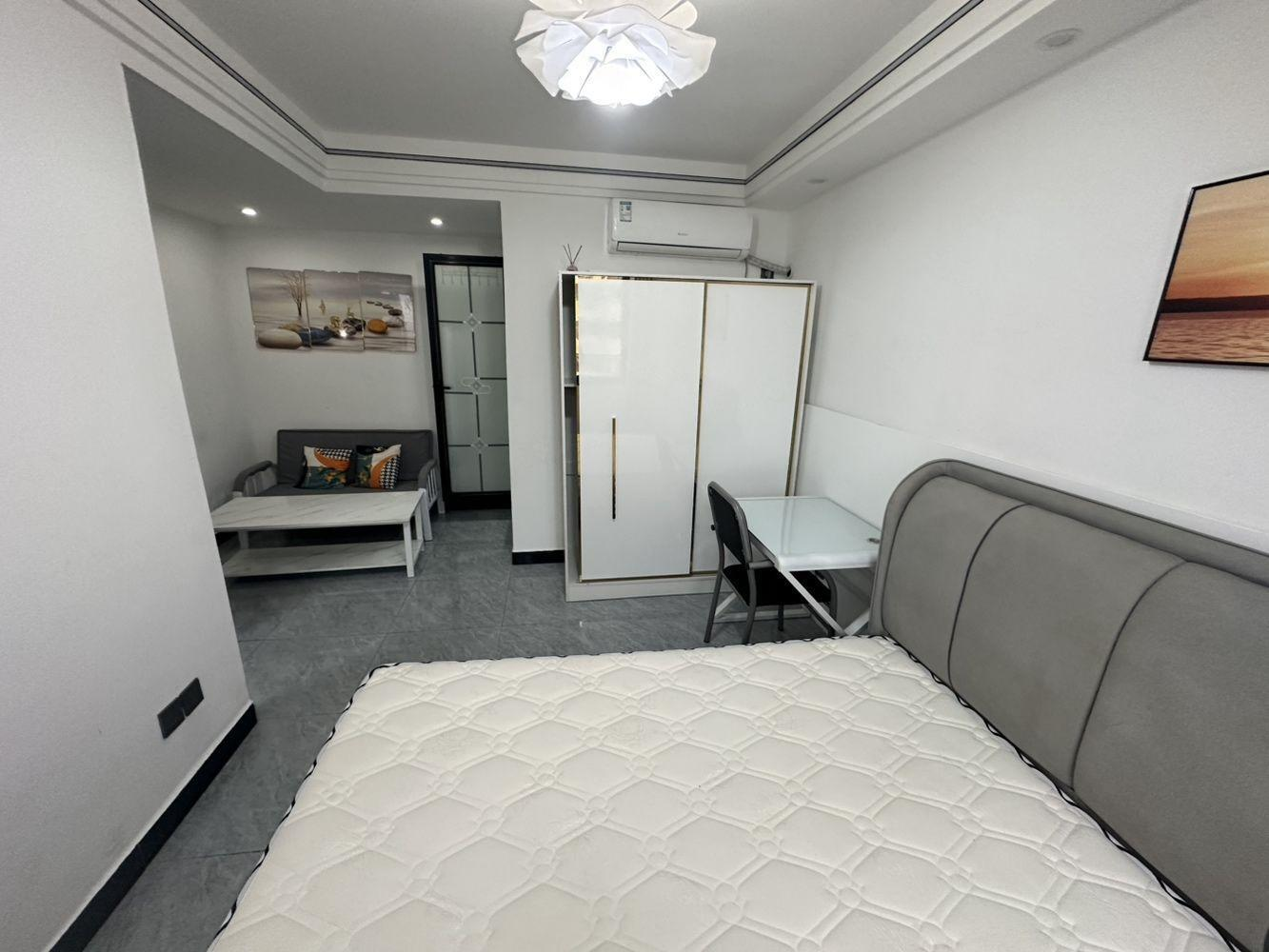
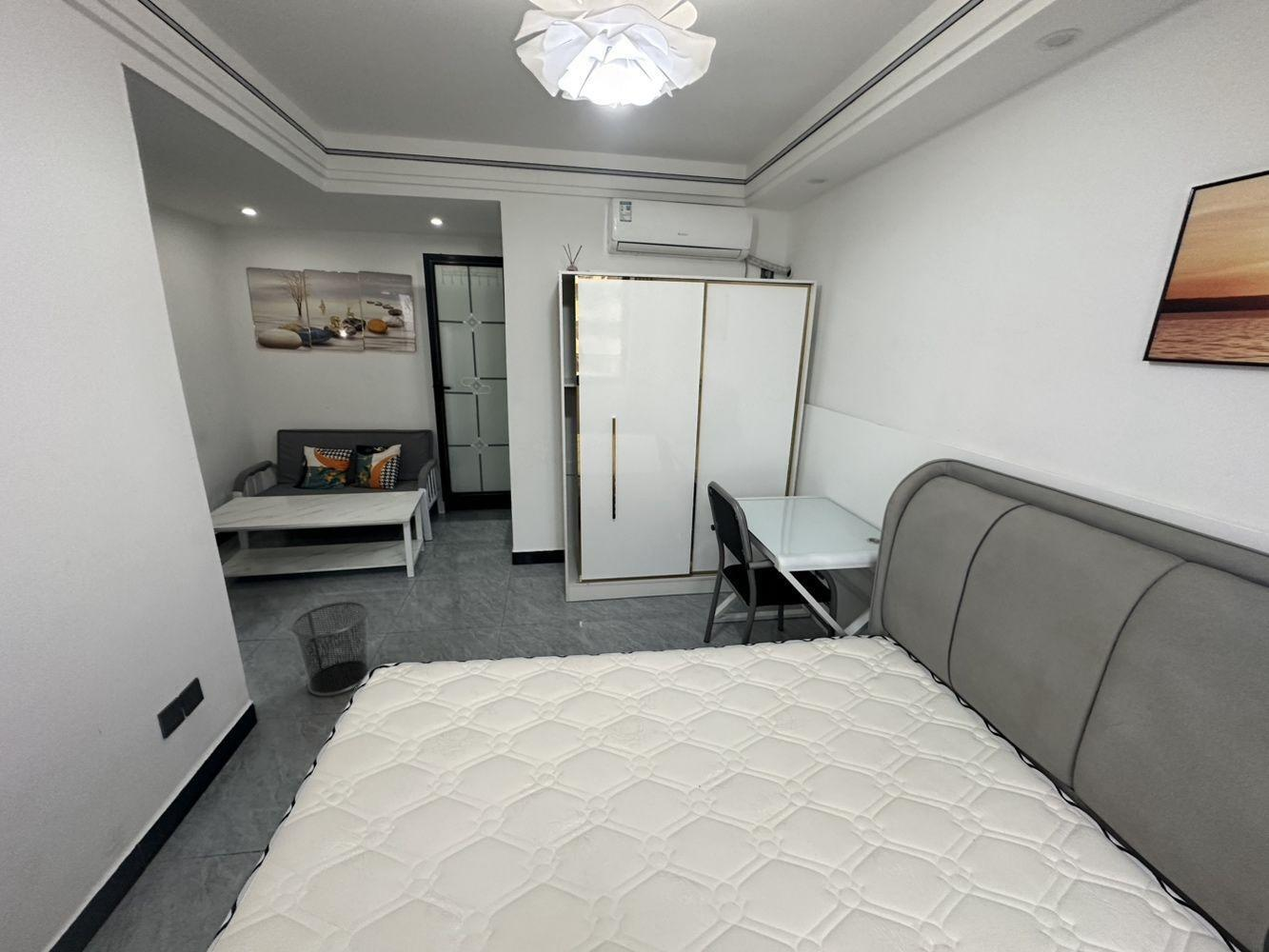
+ waste bin (335, 648)
